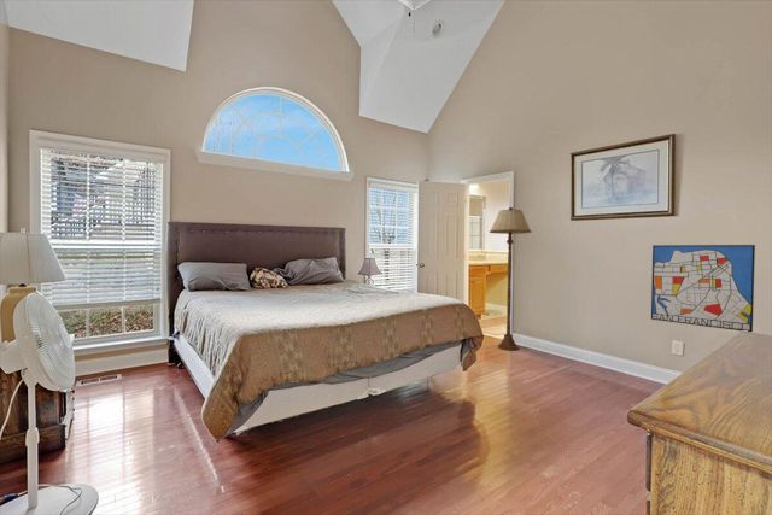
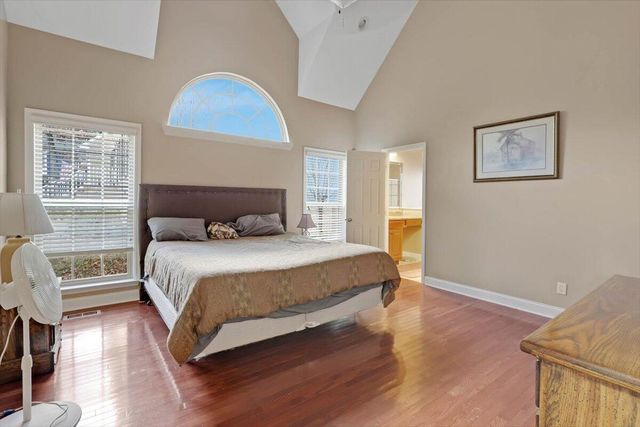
- floor lamp (509, 277)
- wall art (698, 285)
